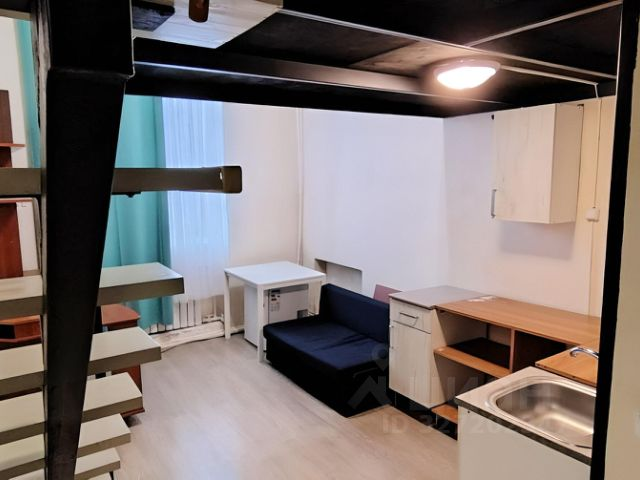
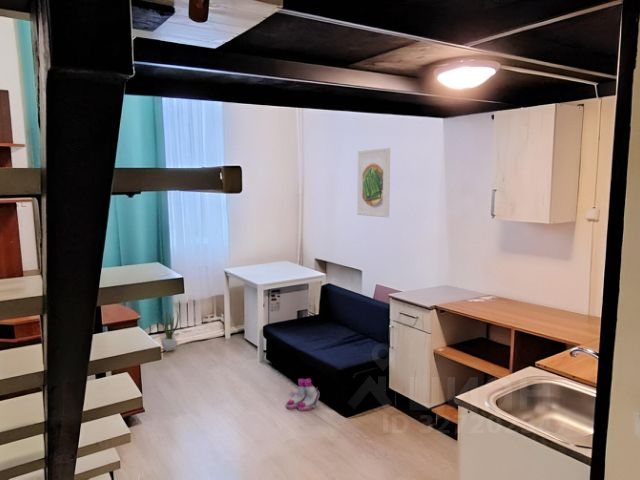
+ boots (303, 392)
+ potted plant (170, 330)
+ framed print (372, 183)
